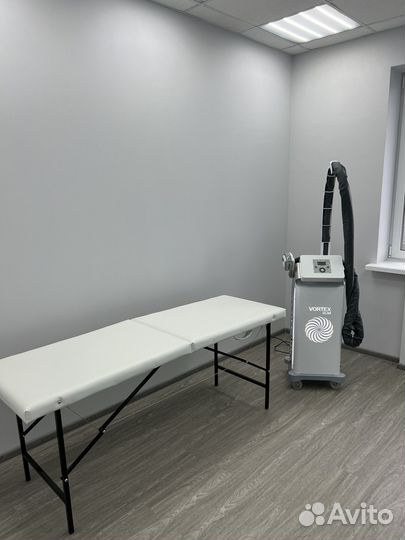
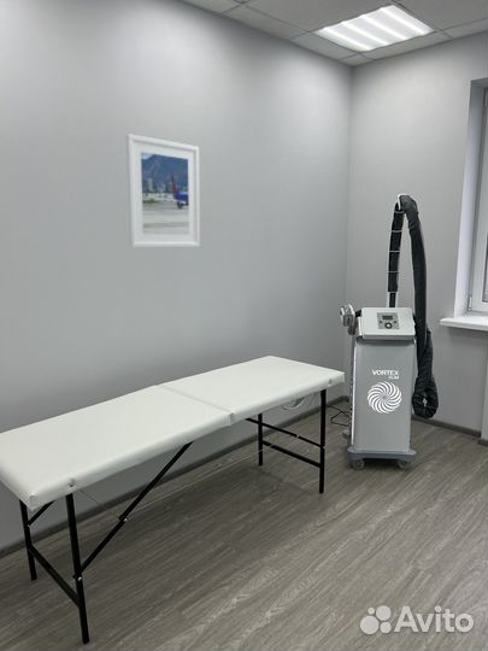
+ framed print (165, 194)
